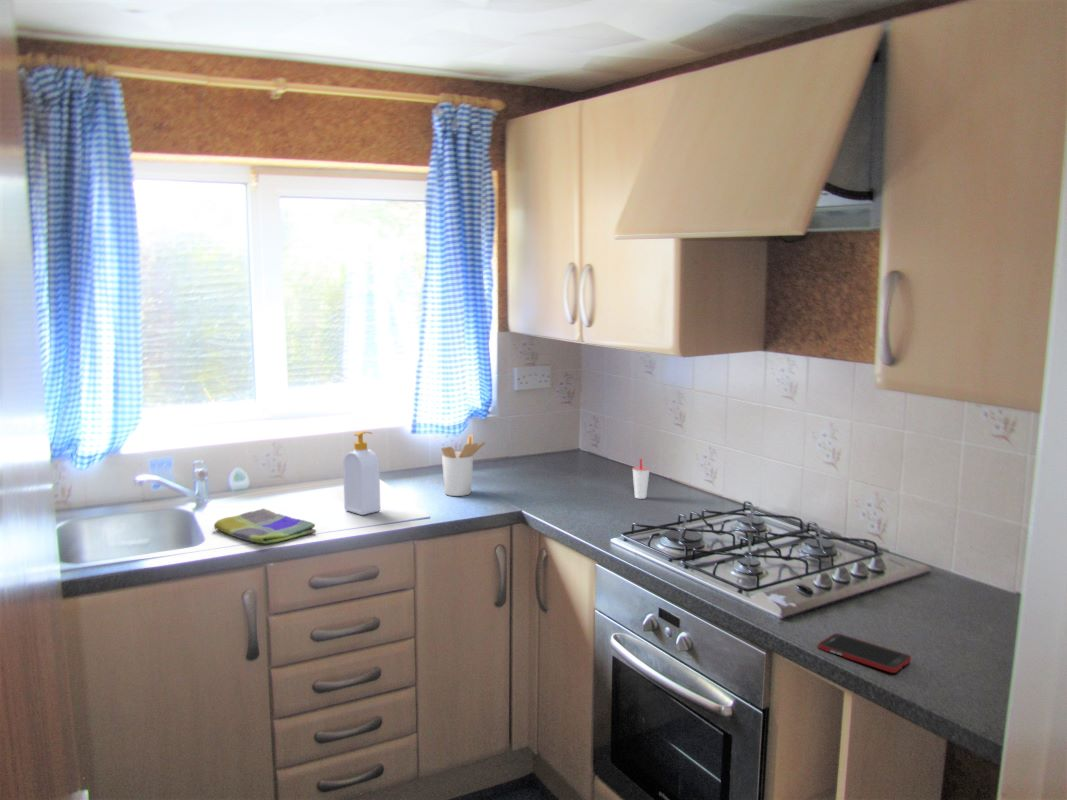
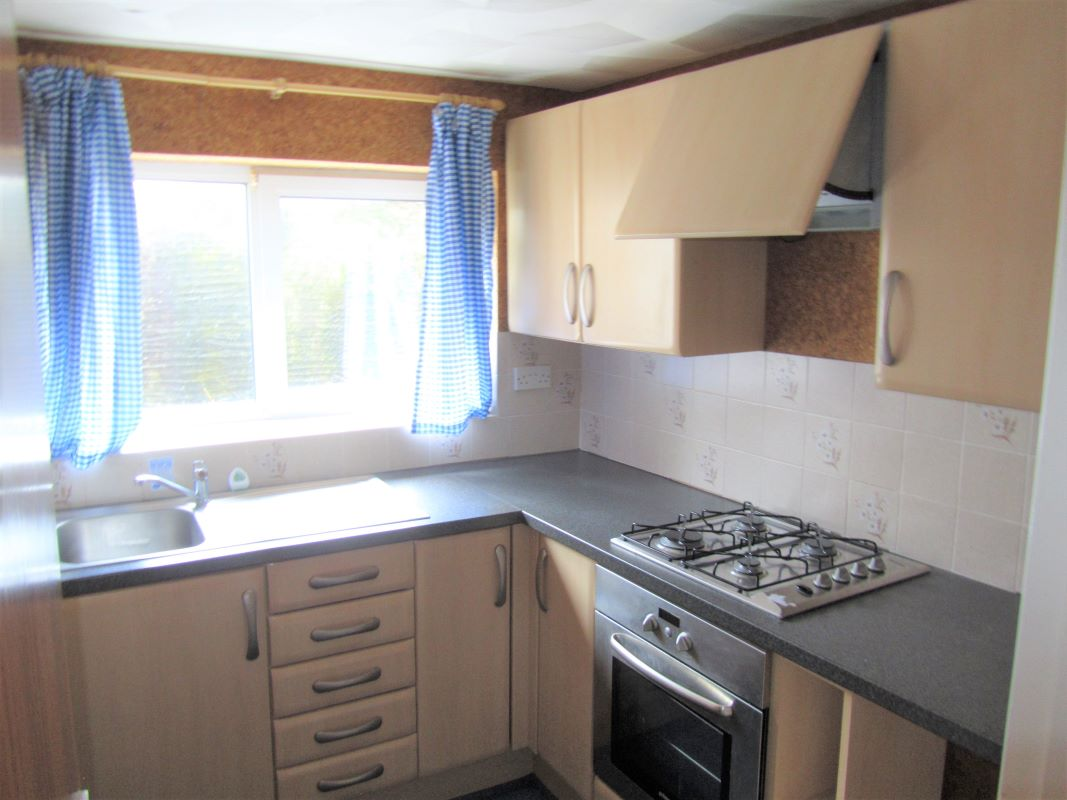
- soap bottle (362, 471)
- cell phone (863, 652)
- utensil holder (463, 465)
- cup (640, 478)
- dish towel (264, 525)
